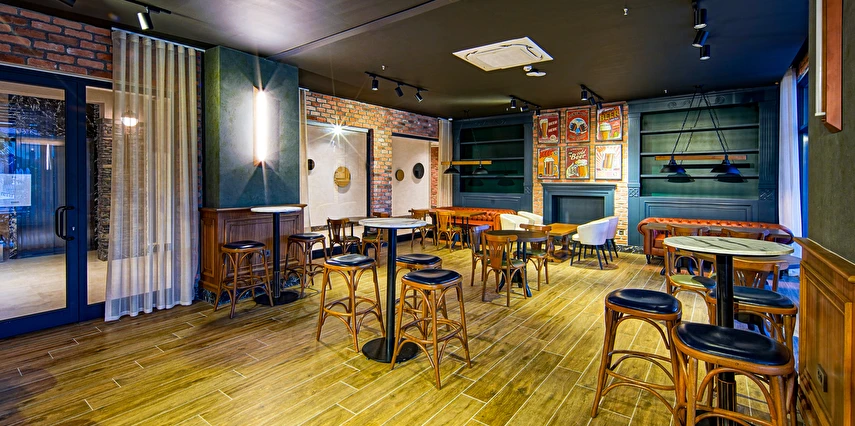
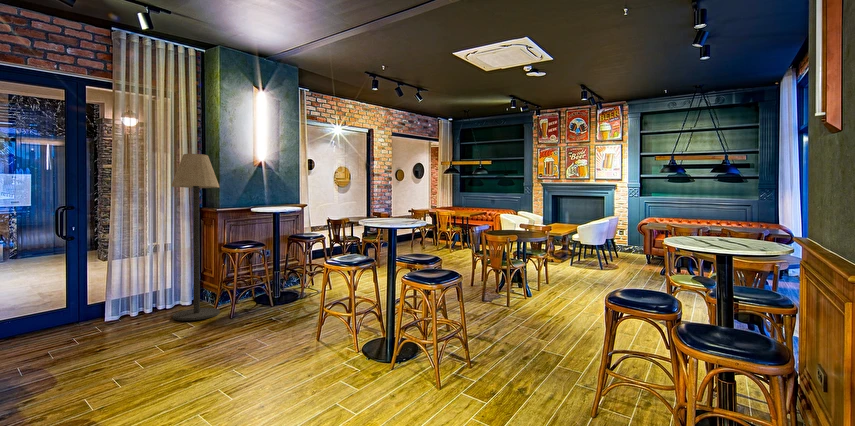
+ floor lamp (196, 235)
